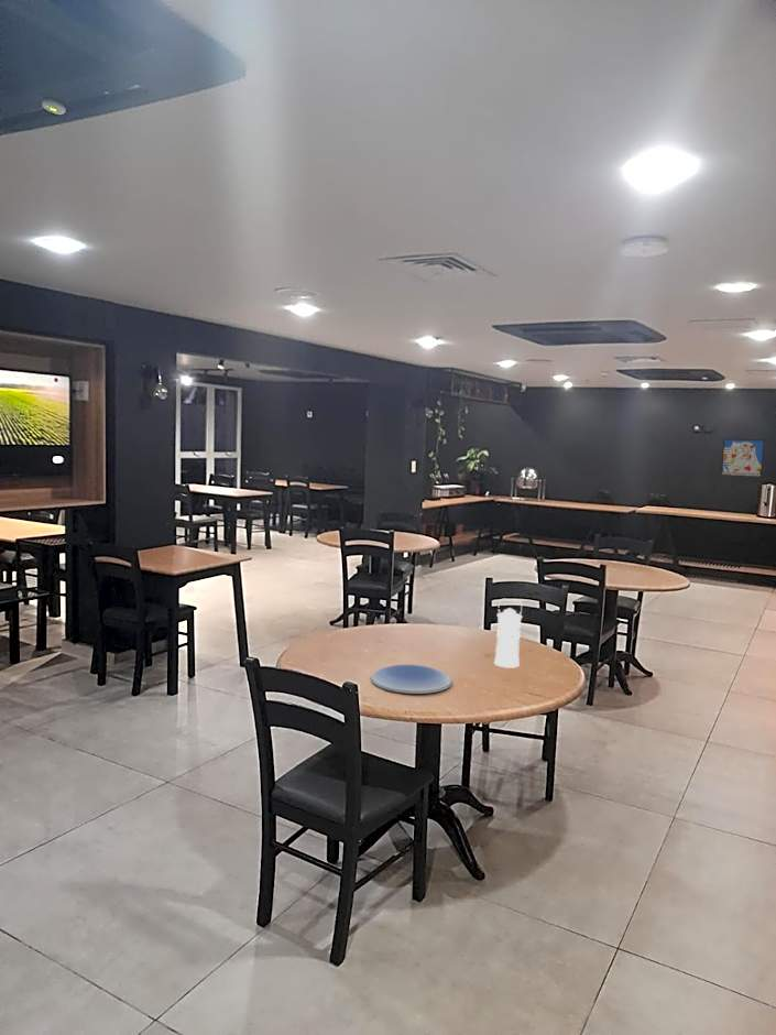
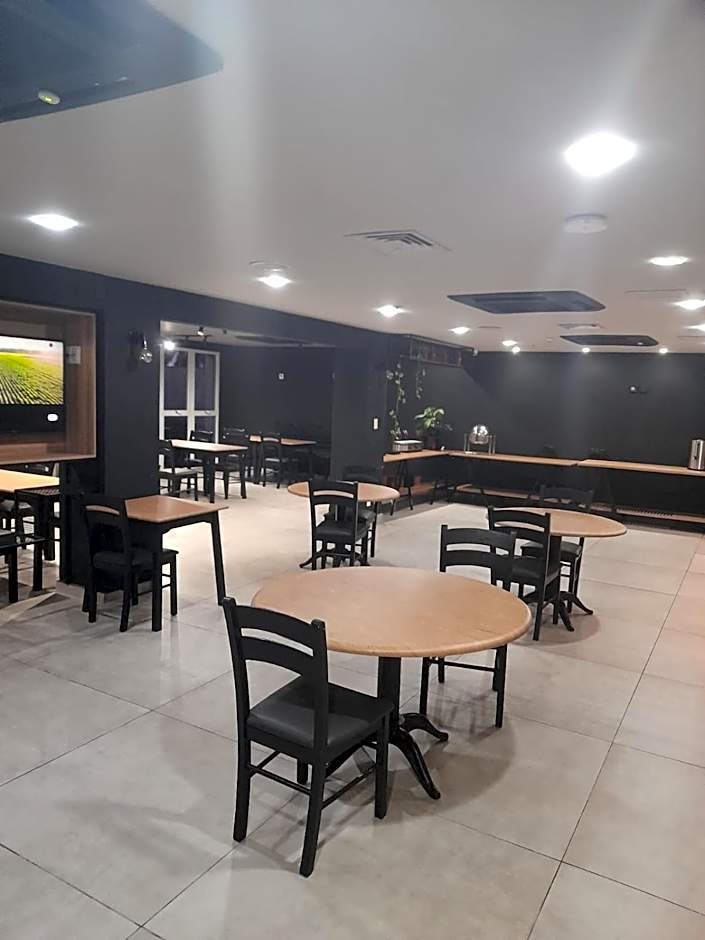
- wall art (742, 457)
- lantern (507, 631)
- plate (411, 675)
